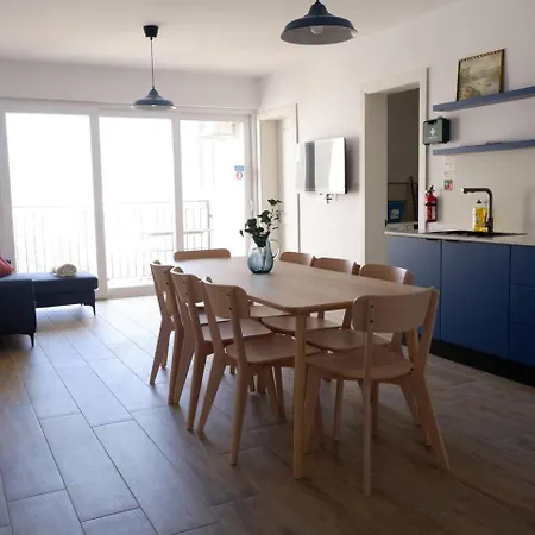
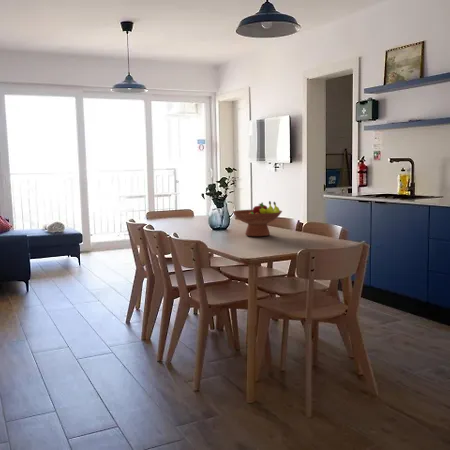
+ fruit bowl (257, 218)
